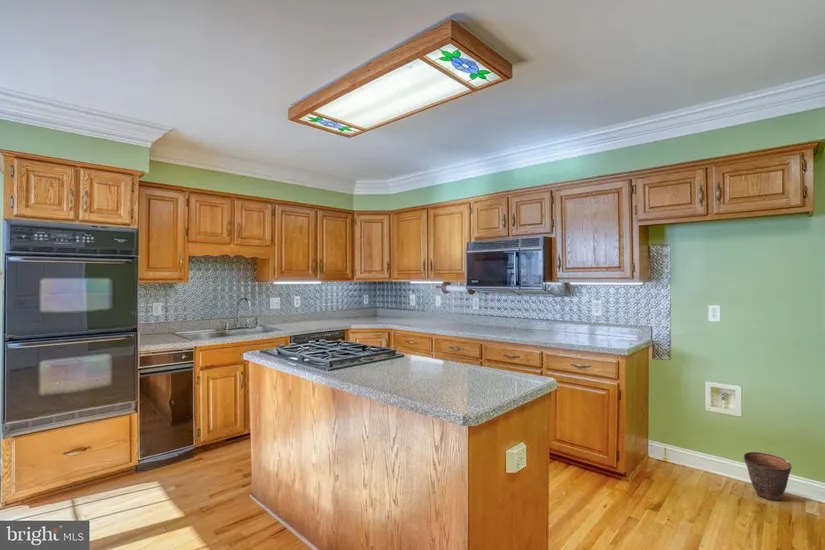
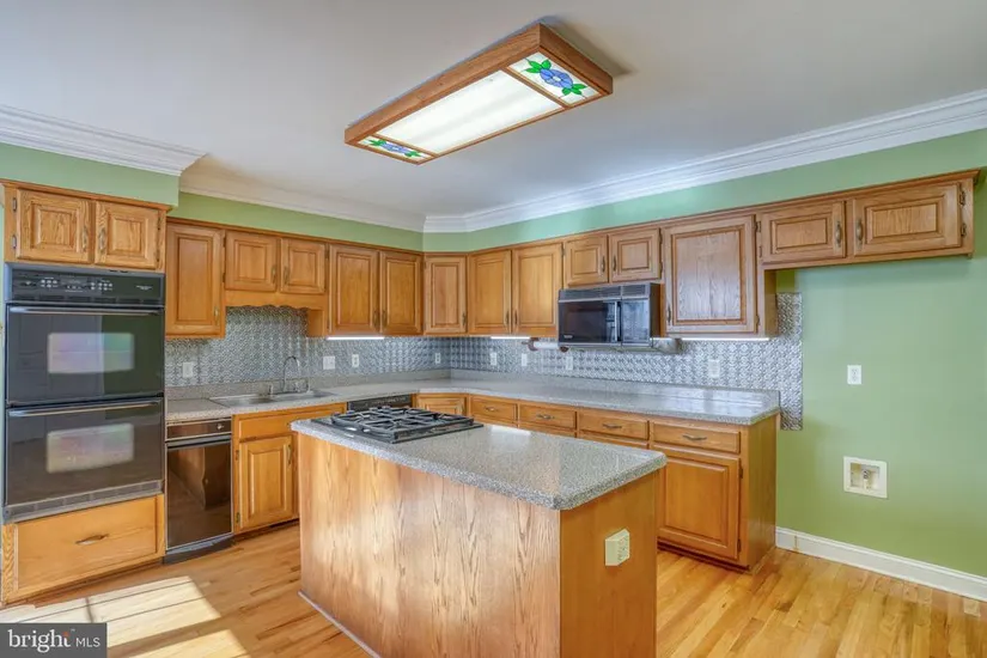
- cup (767, 477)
